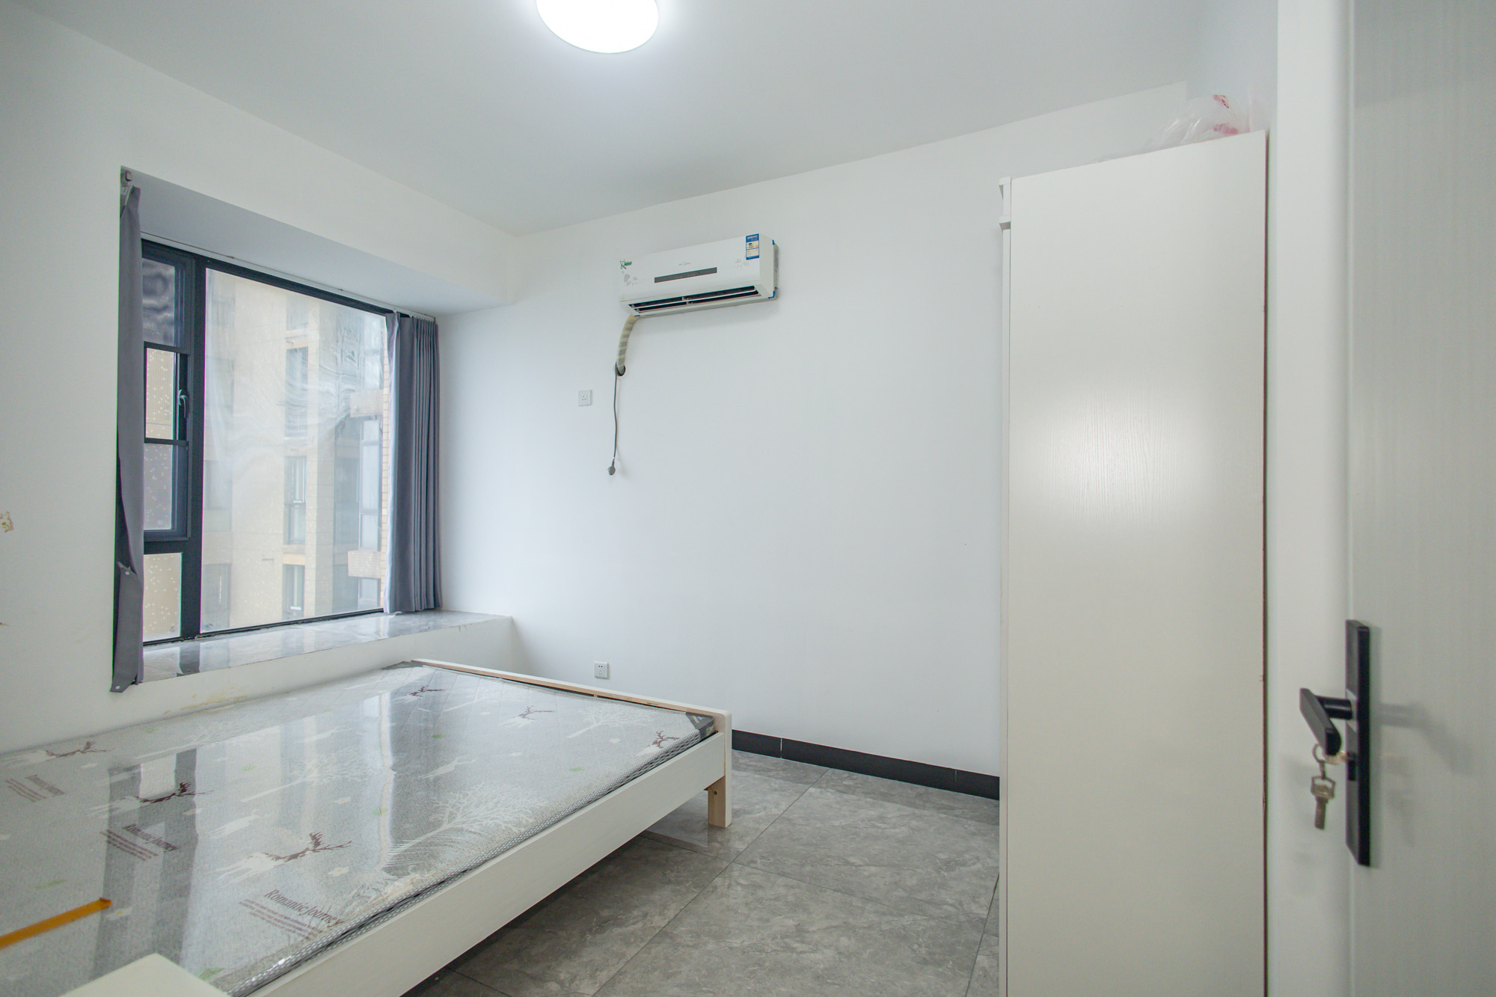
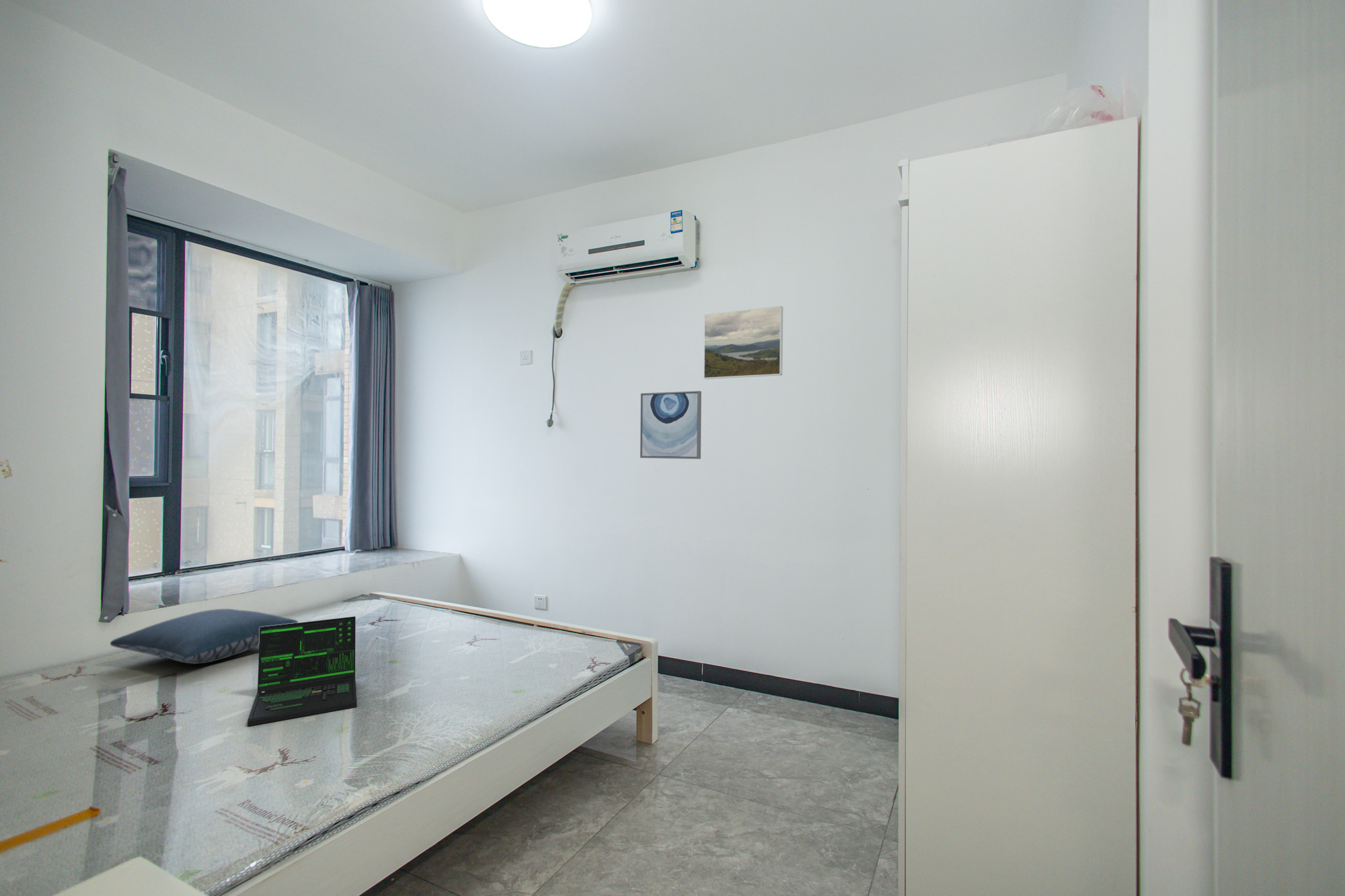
+ wall art (670, 425)
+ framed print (742, 343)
+ pillow (210, 634)
+ laptop (319, 663)
